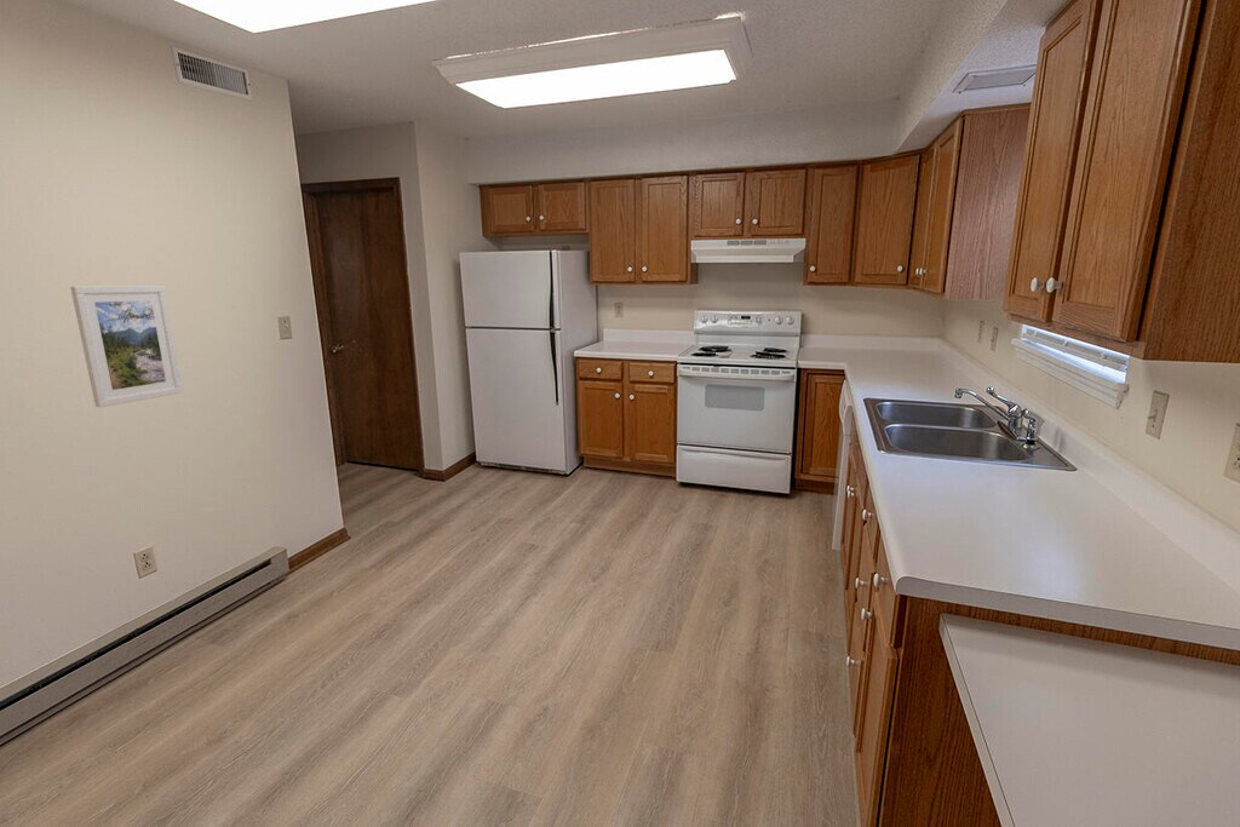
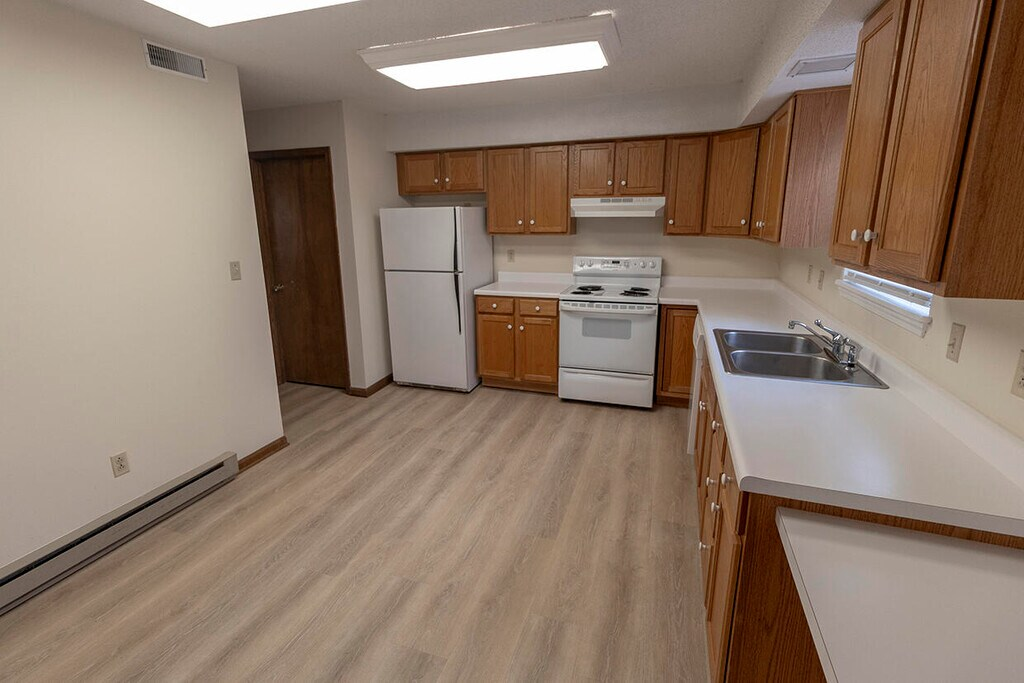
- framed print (131, 344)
